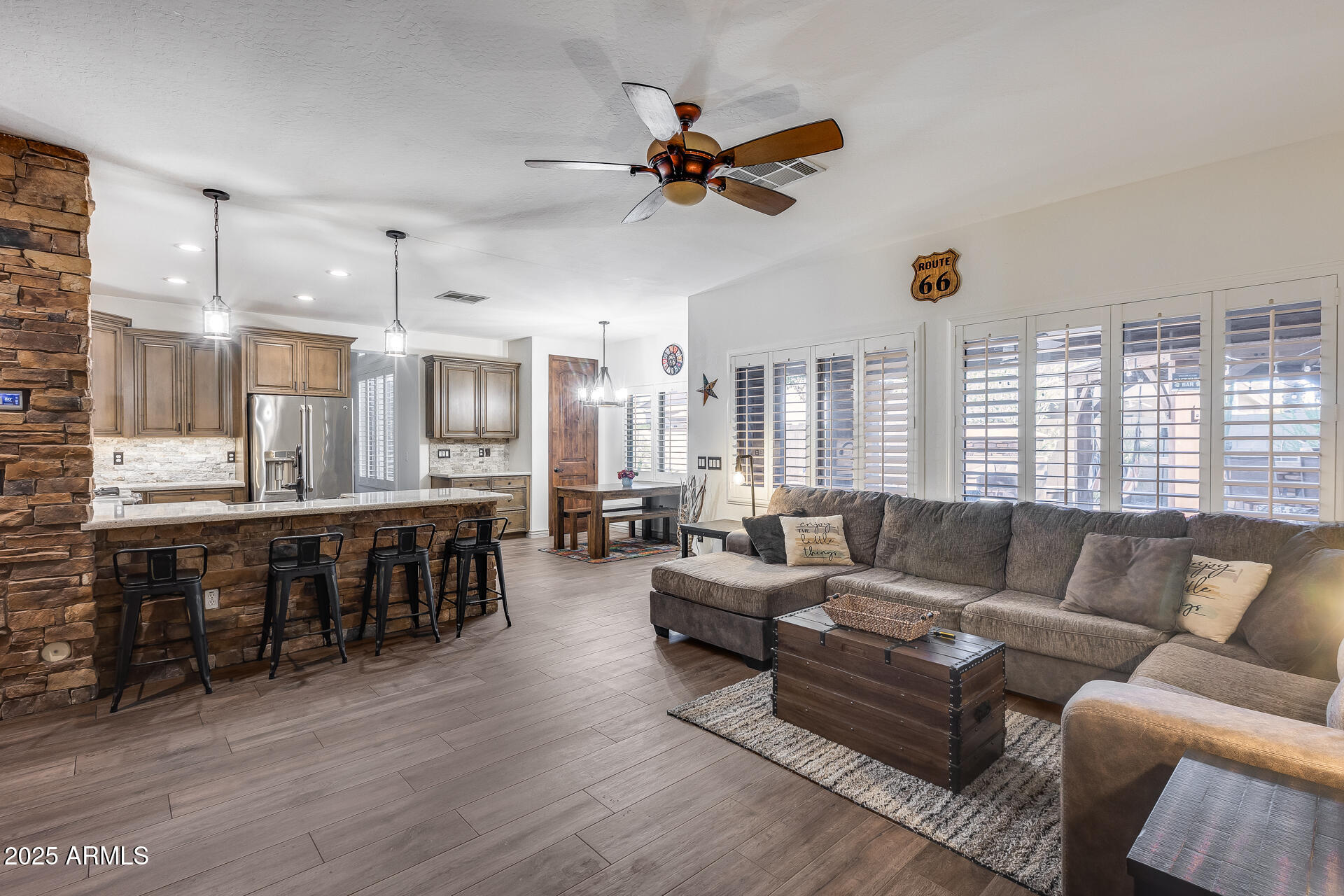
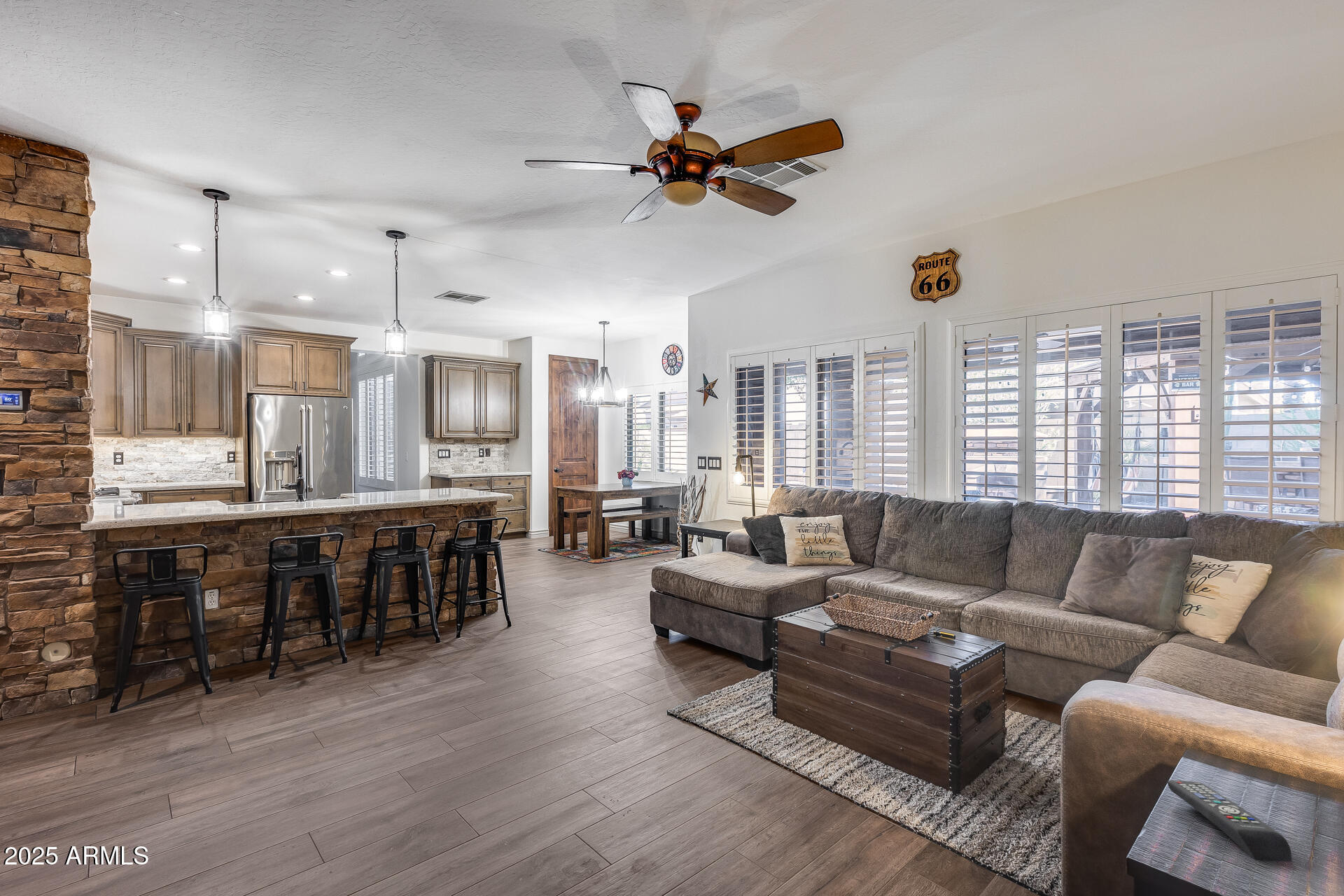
+ remote control (1224, 815)
